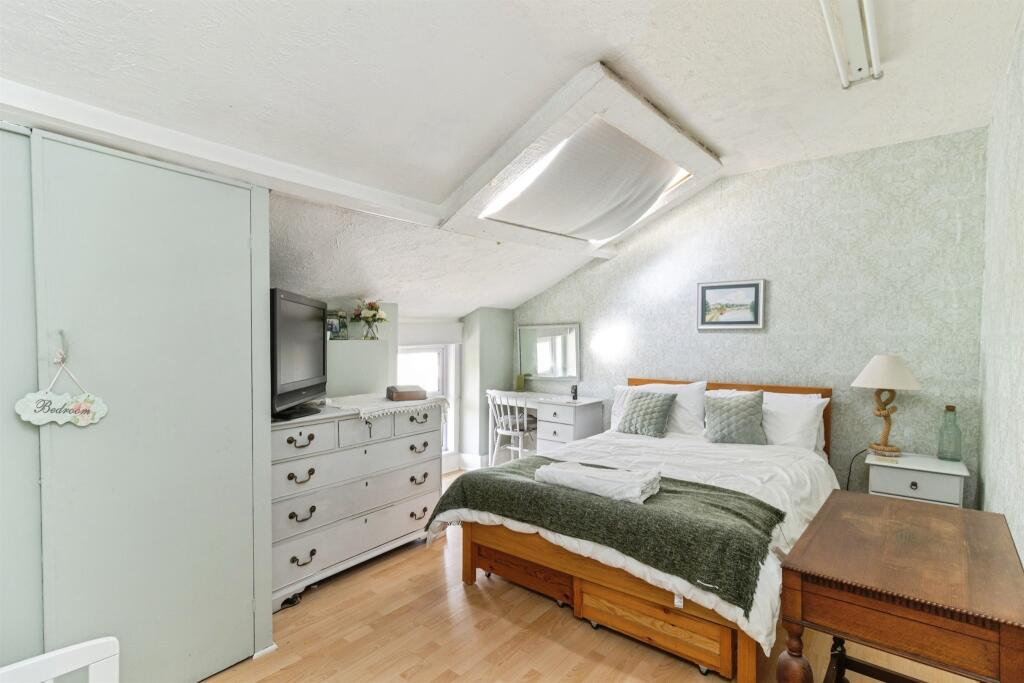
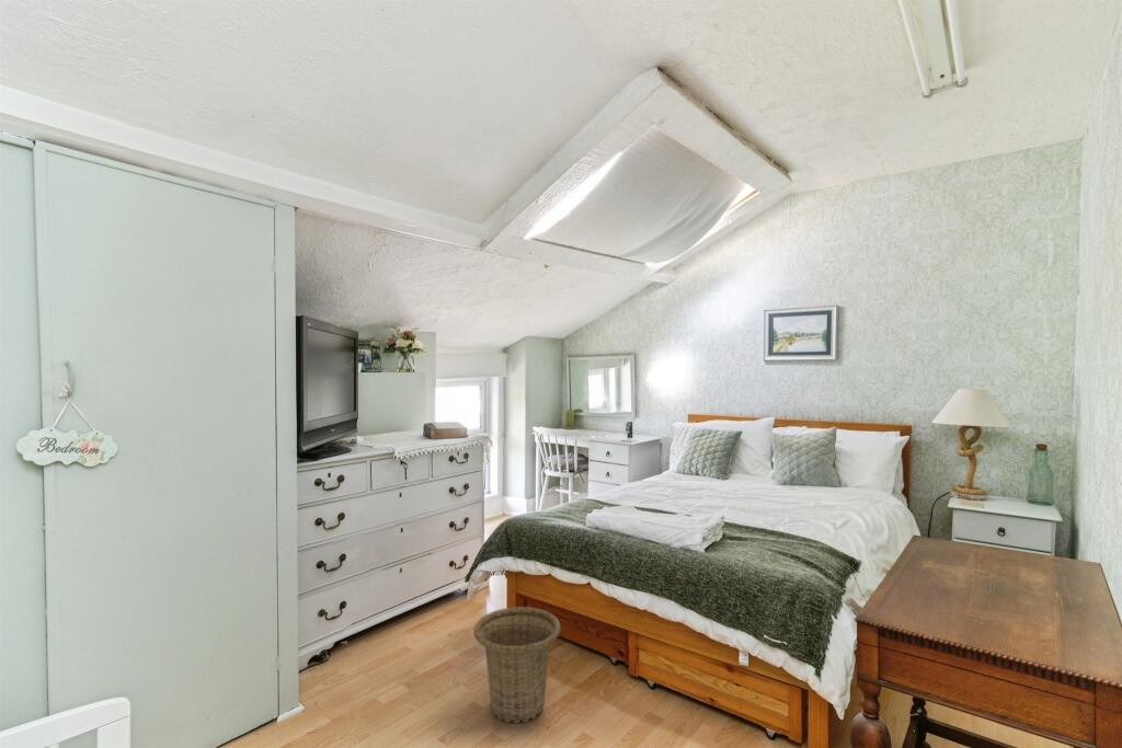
+ basket (517, 666)
